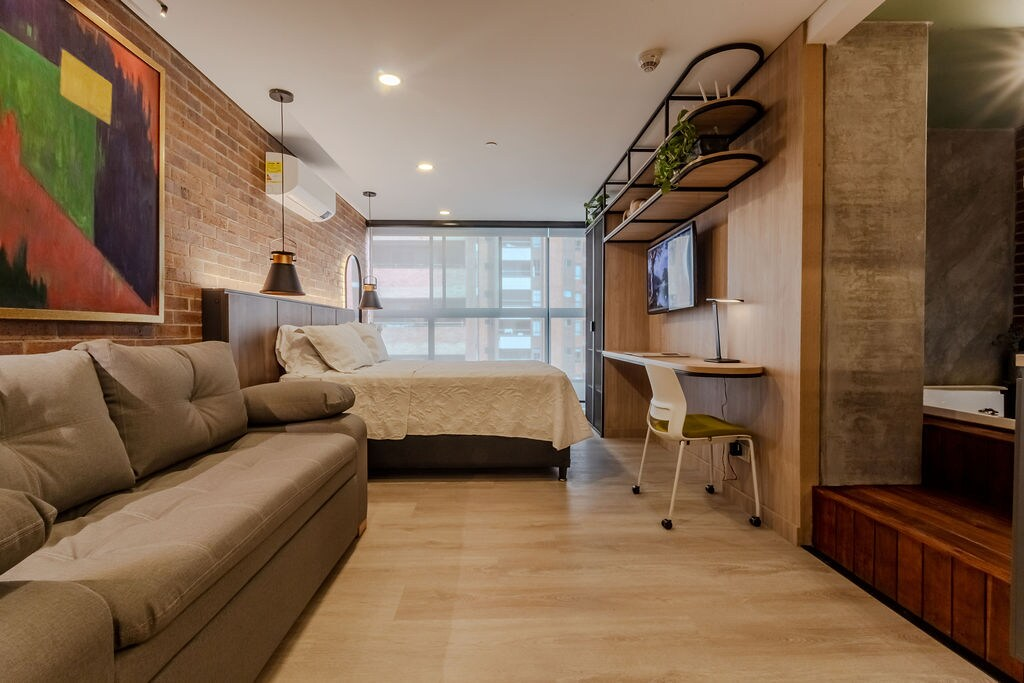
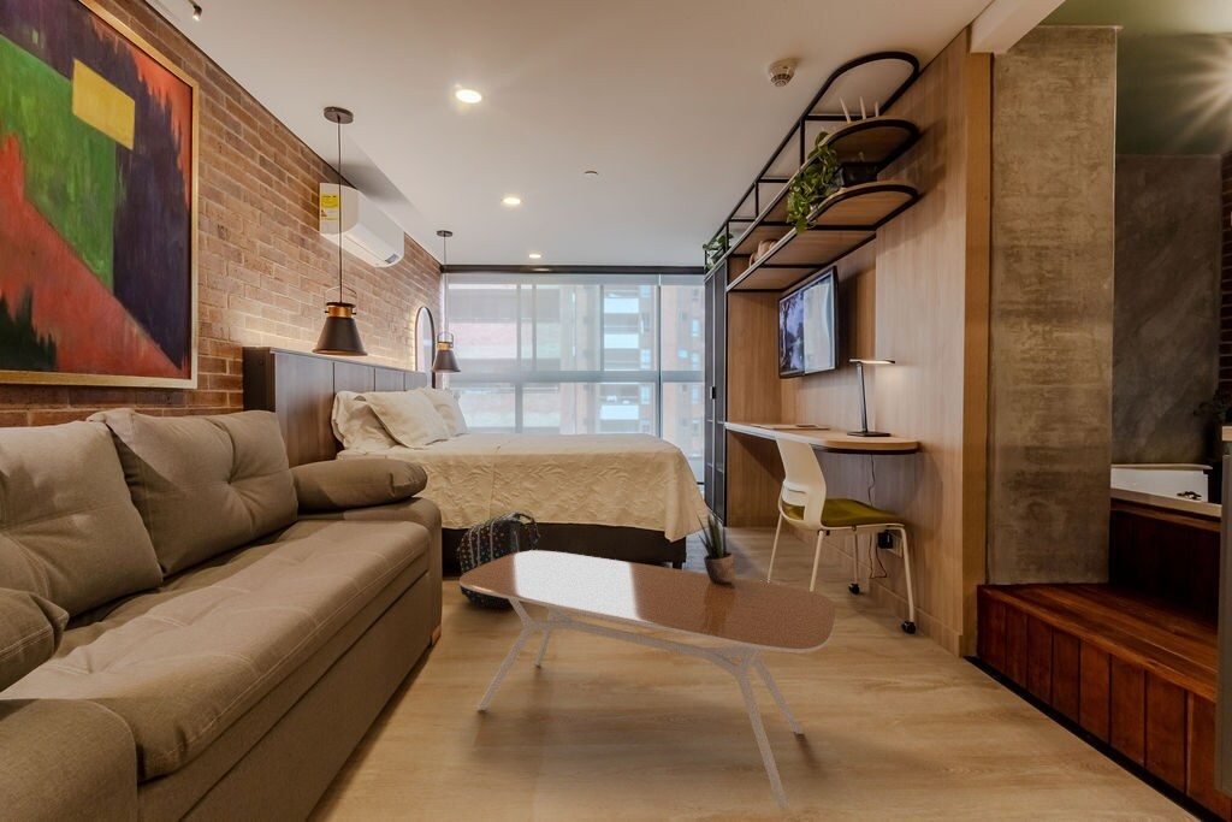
+ potted plant (716, 543)
+ coffee table (635, 643)
+ backpack (498, 557)
